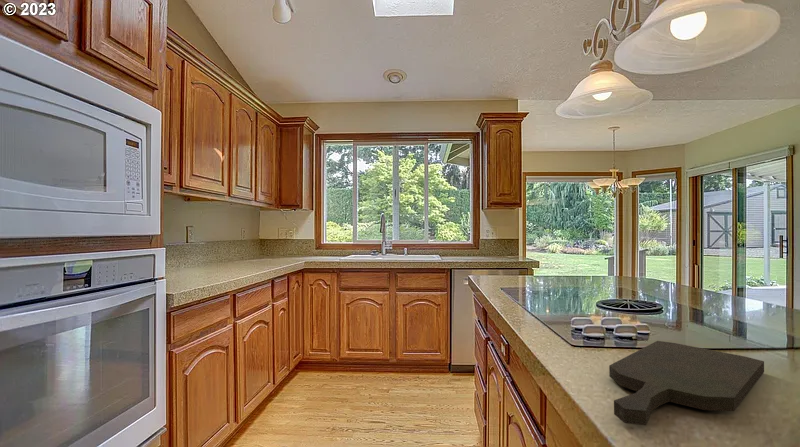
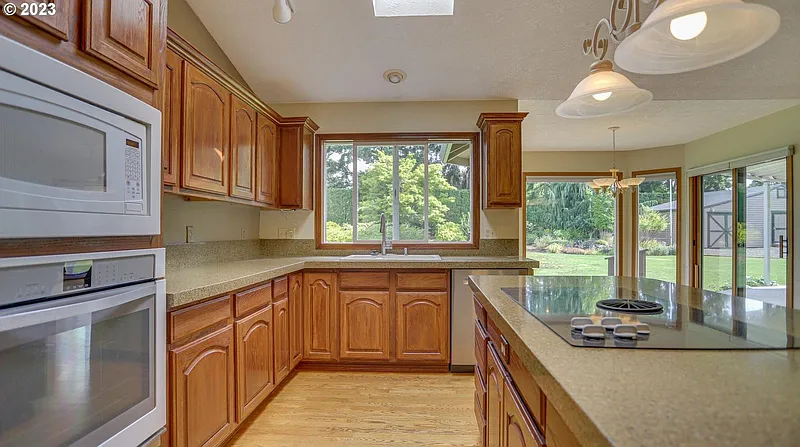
- cutting board (674, 379)
